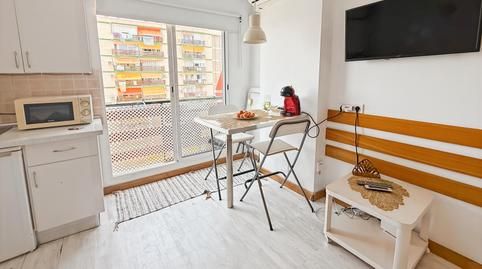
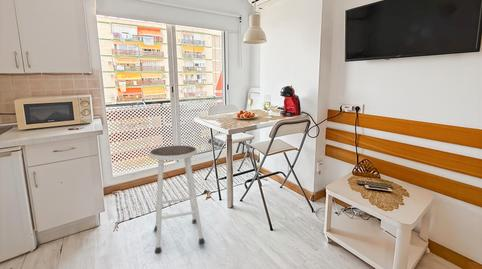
+ stool (176, 199)
